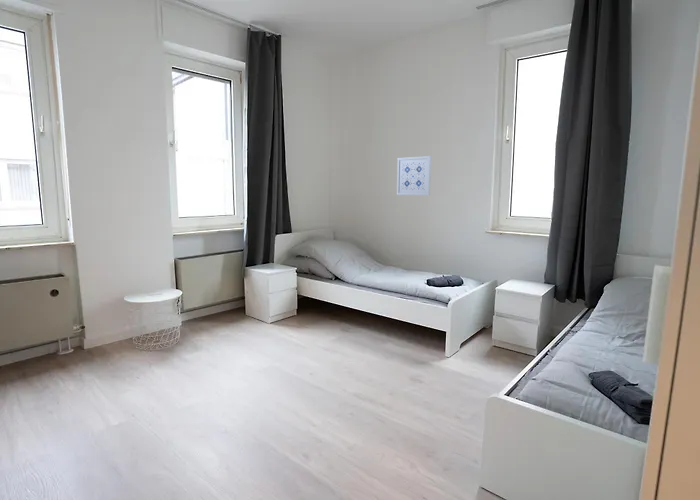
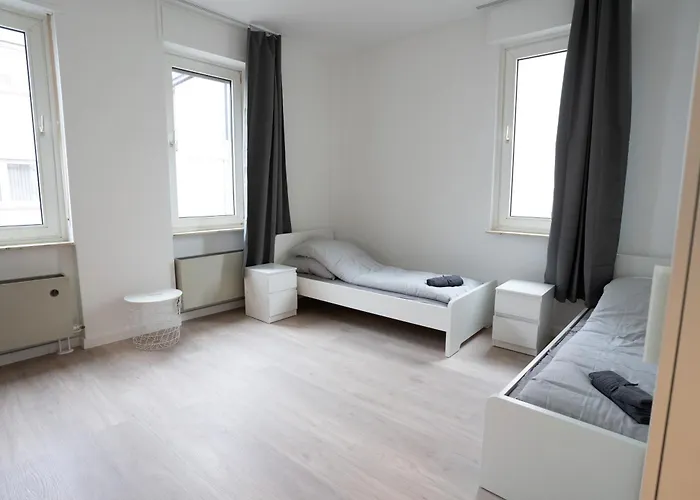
- wall art (413, 176)
